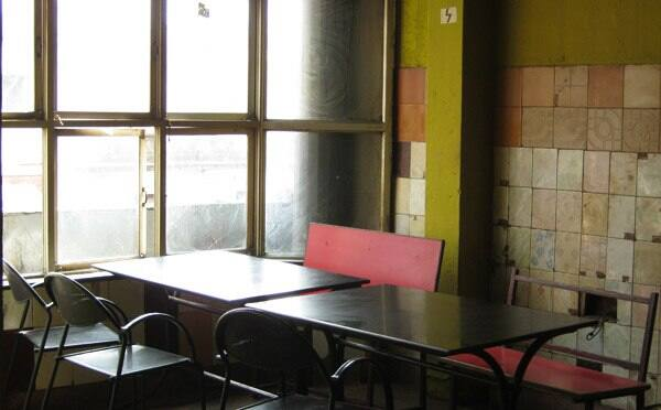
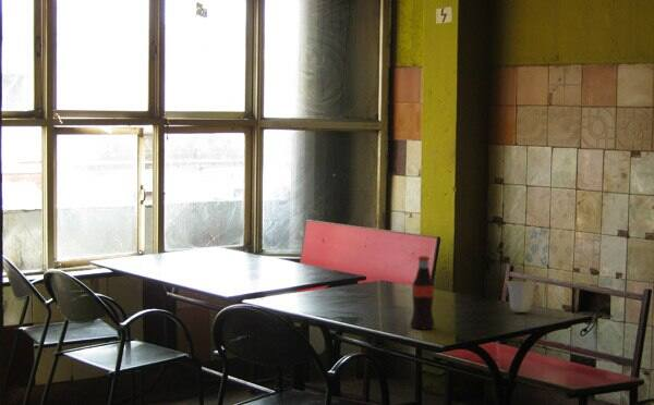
+ bottle (423, 291)
+ cup (520, 295)
